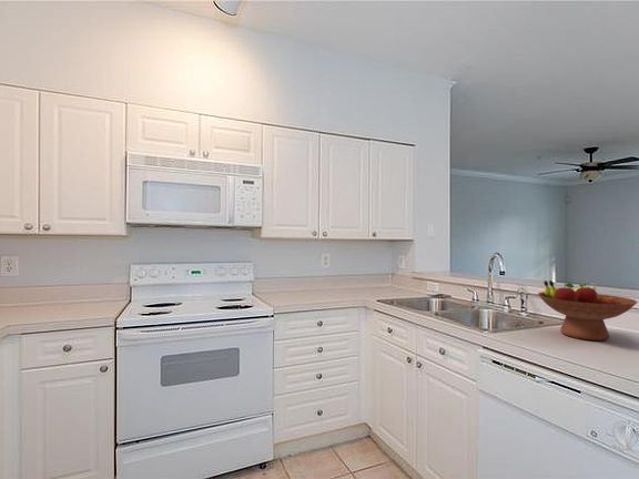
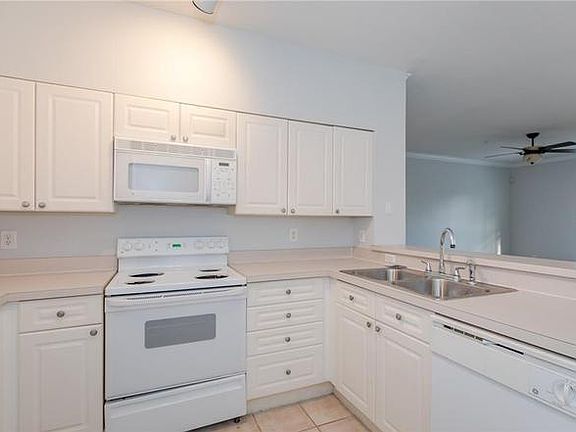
- fruit bowl (584, 308)
